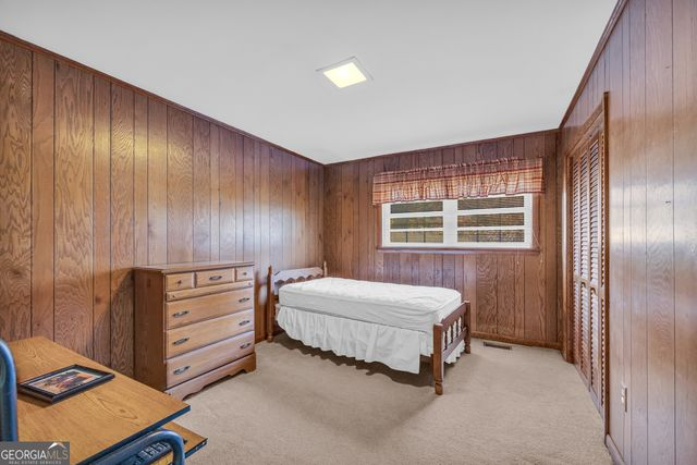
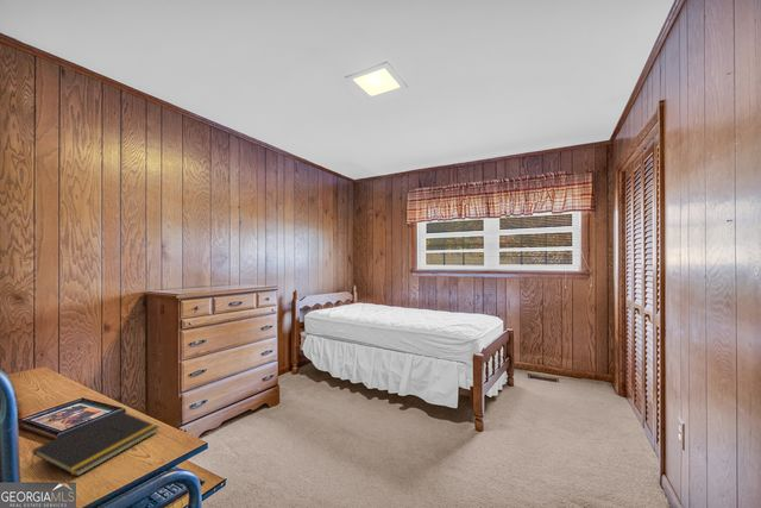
+ notepad (101, 439)
